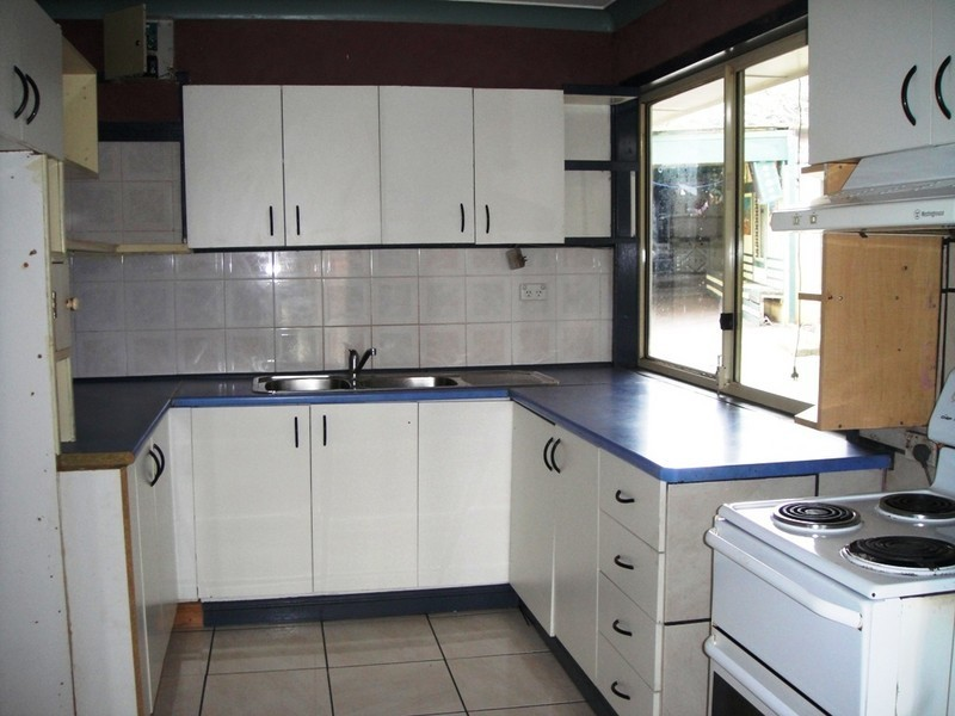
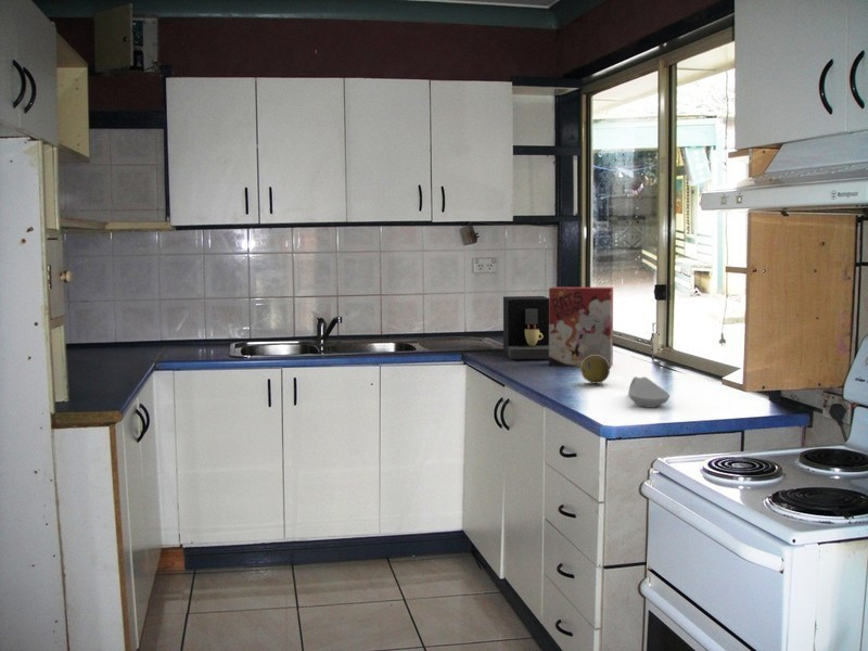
+ coffee maker (527, 327)
+ cereal box (580, 327)
+ spoon rest (643, 391)
+ fruit (595, 369)
